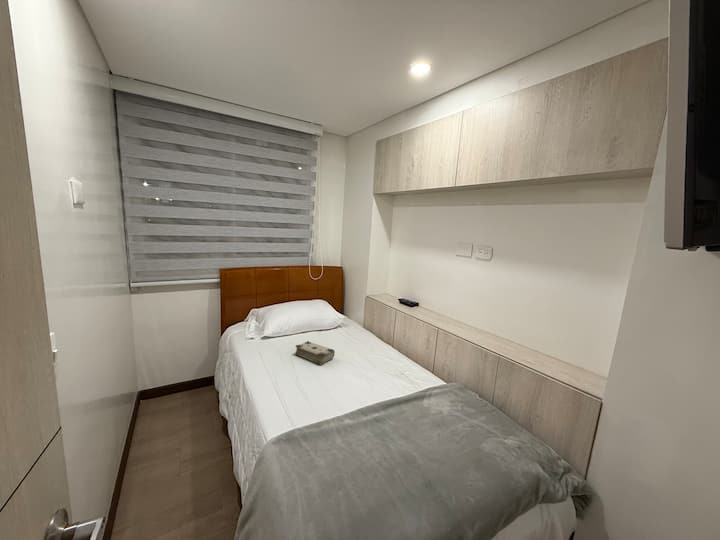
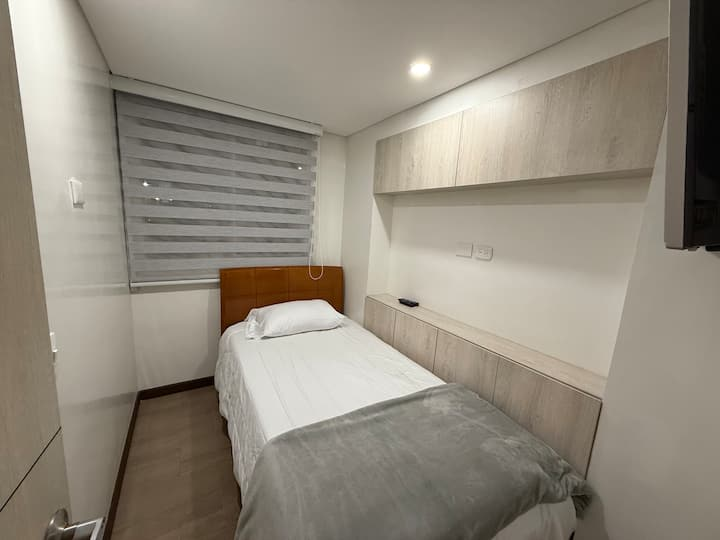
- book (314, 351)
